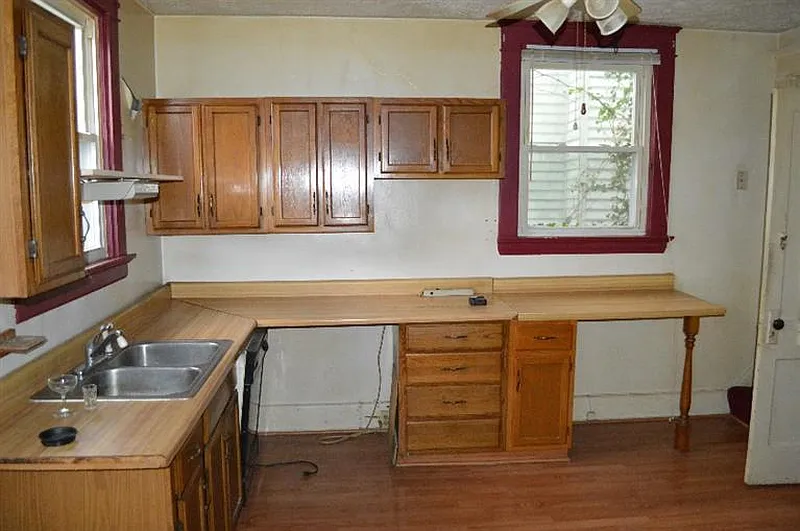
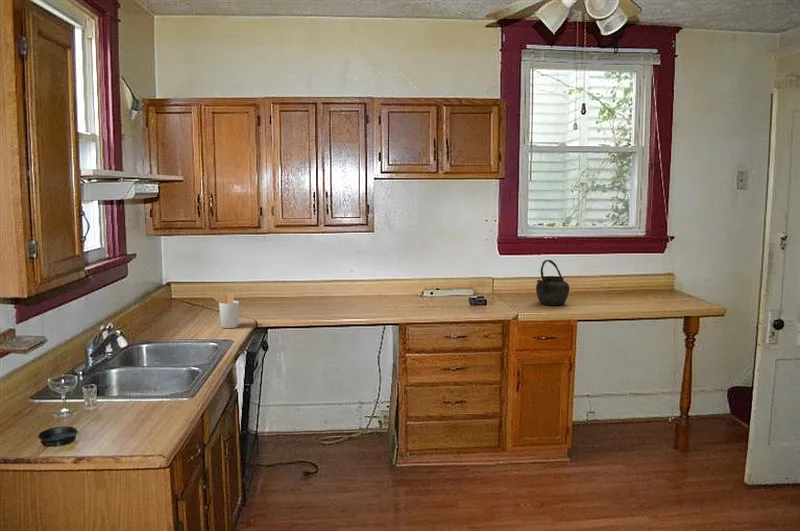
+ kettle (549, 282)
+ utensil holder (224, 308)
